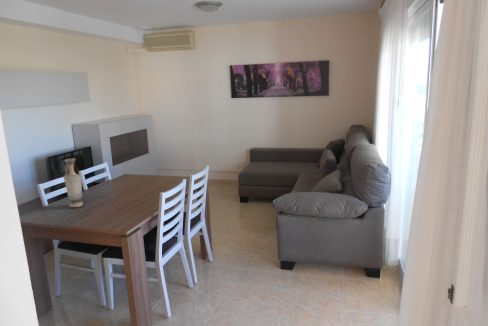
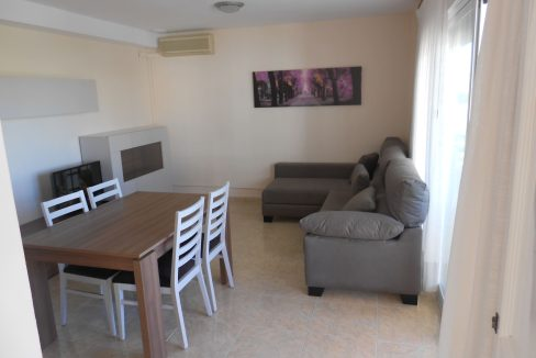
- vase (73, 183)
